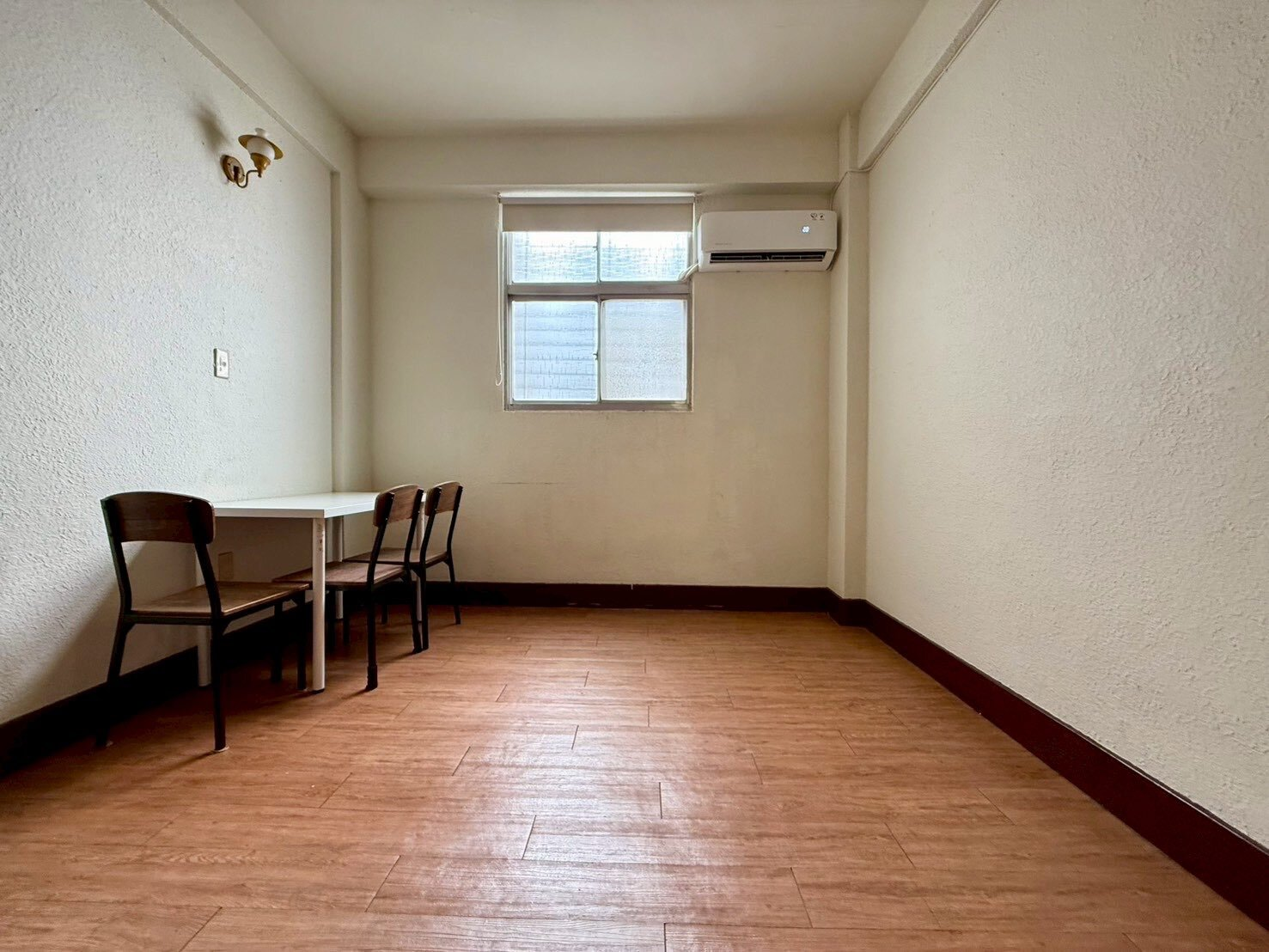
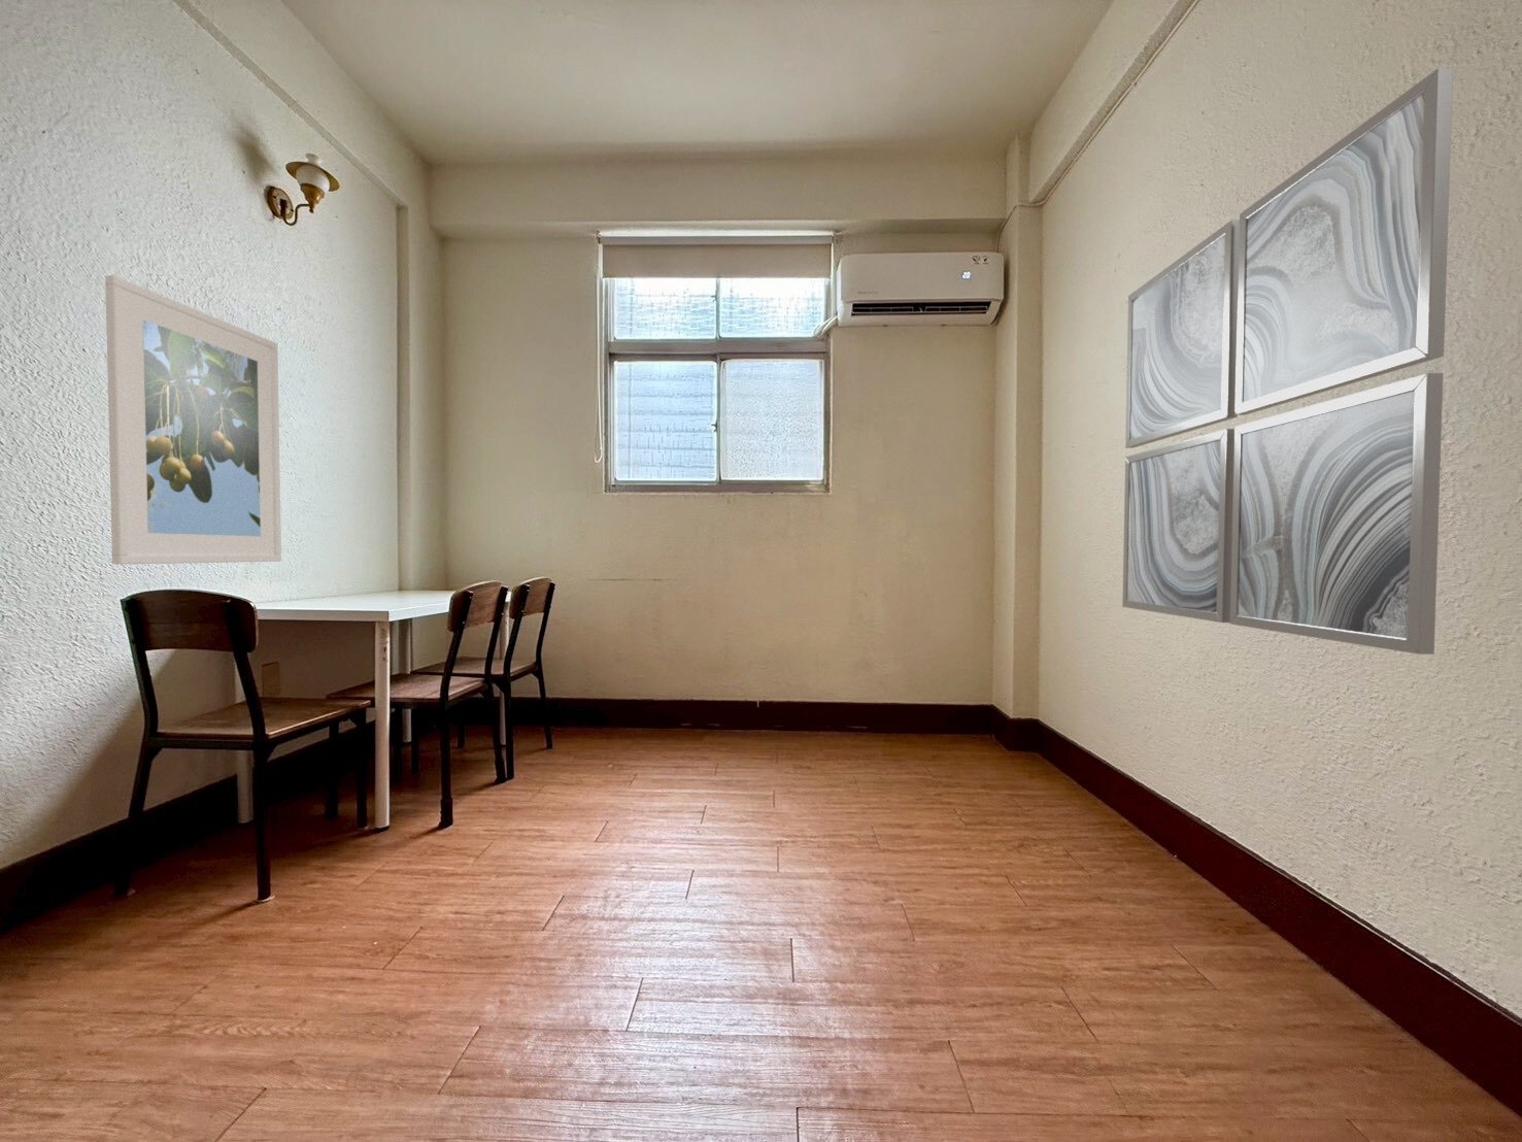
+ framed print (206, 438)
+ wall art (1234, 417)
